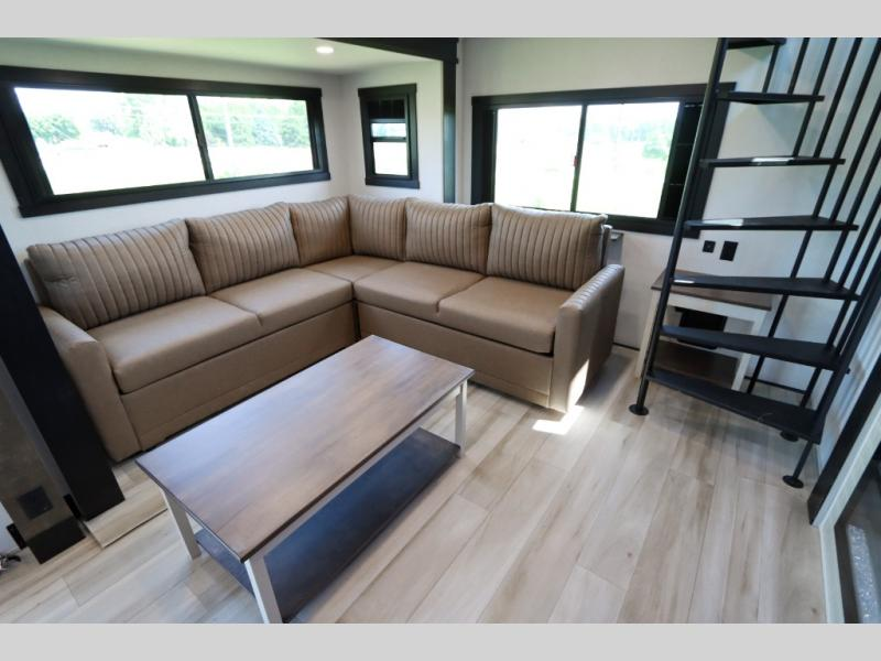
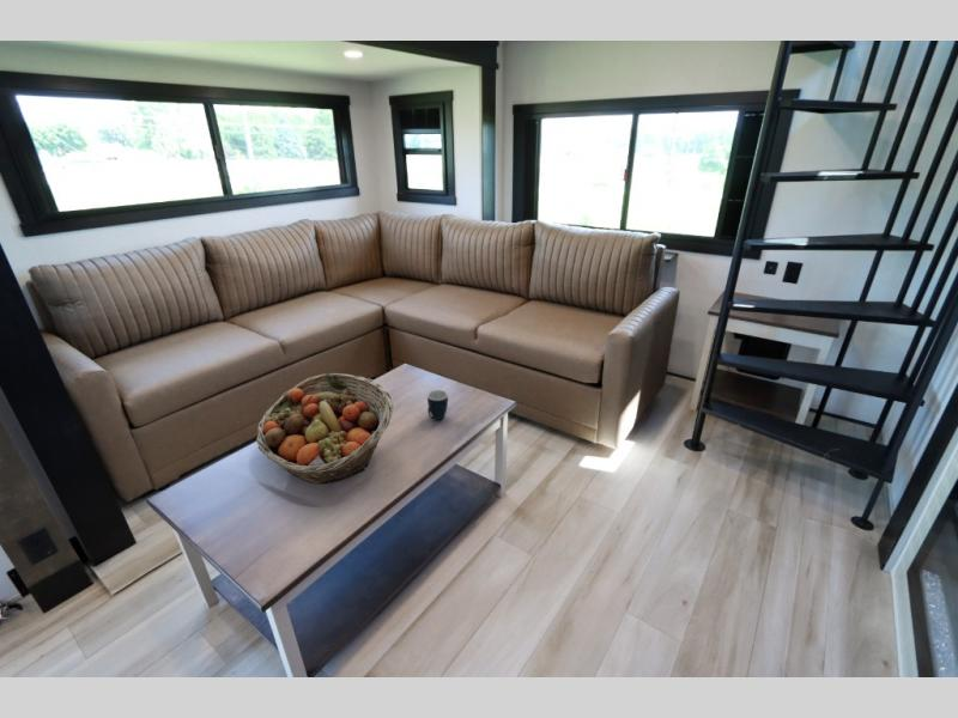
+ fruit basket (327, 426)
+ mug (436, 407)
